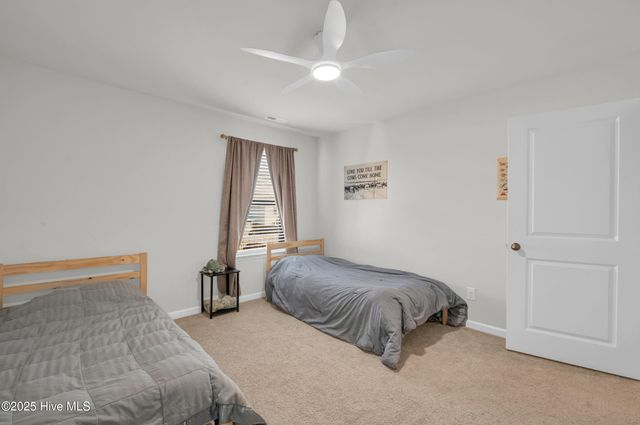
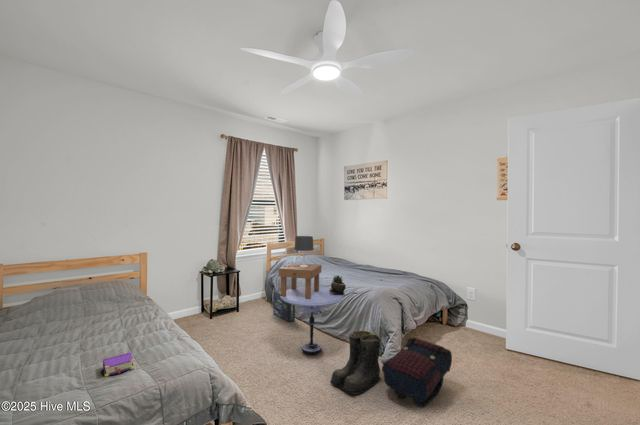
+ box (283, 305)
+ succulent plant (337, 284)
+ boots (356, 359)
+ satchel (415, 370)
+ side table (311, 322)
+ table lamp (300, 264)
+ book (118, 363)
